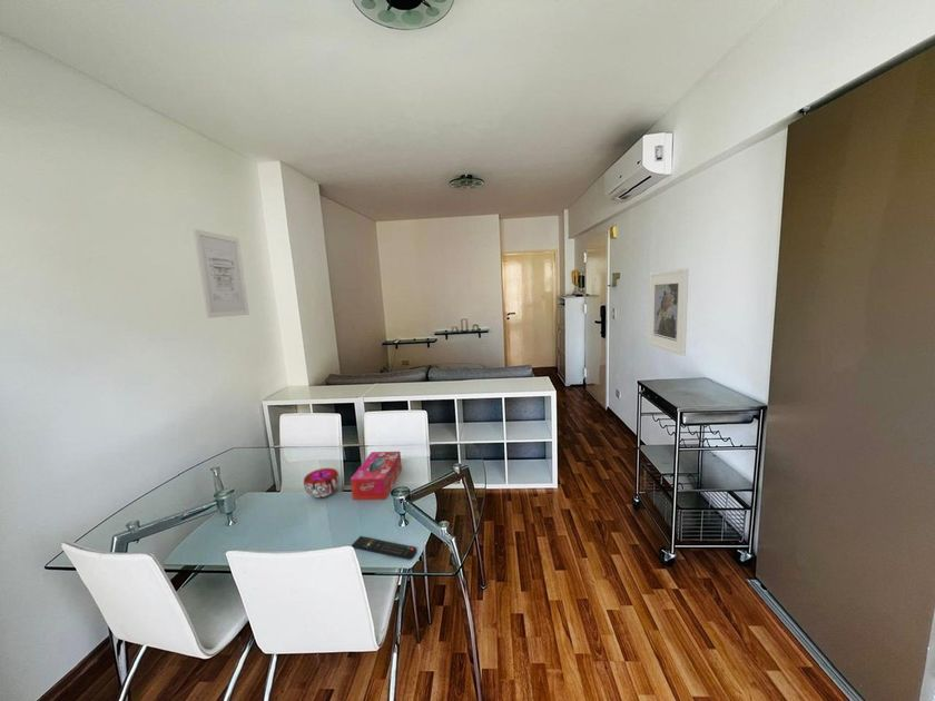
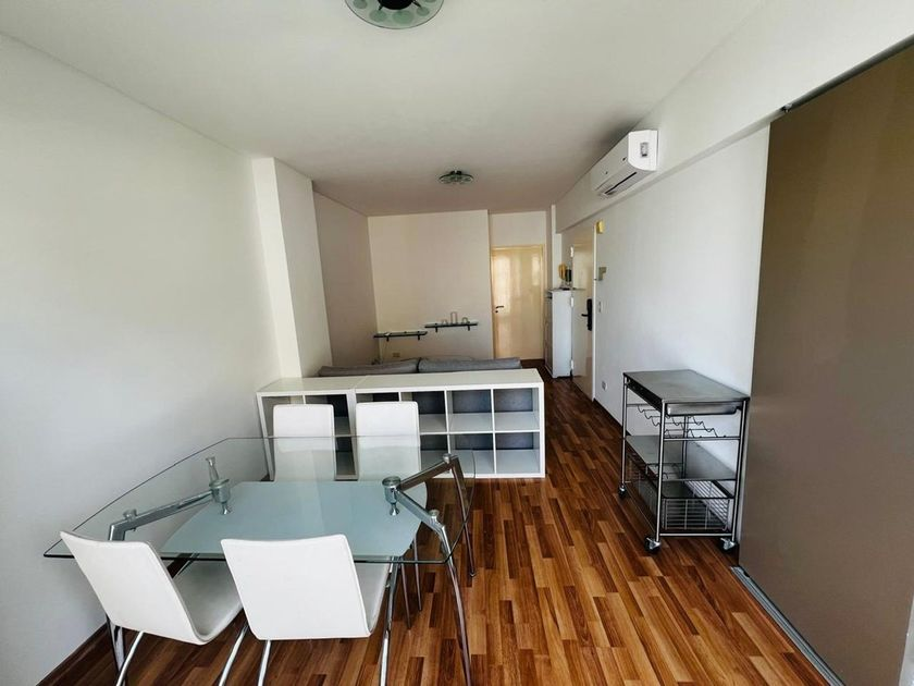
- wall art (224, 275)
- tissue box (377, 473)
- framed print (666, 310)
- remote control (384, 547)
- decorative bowl (322, 484)
